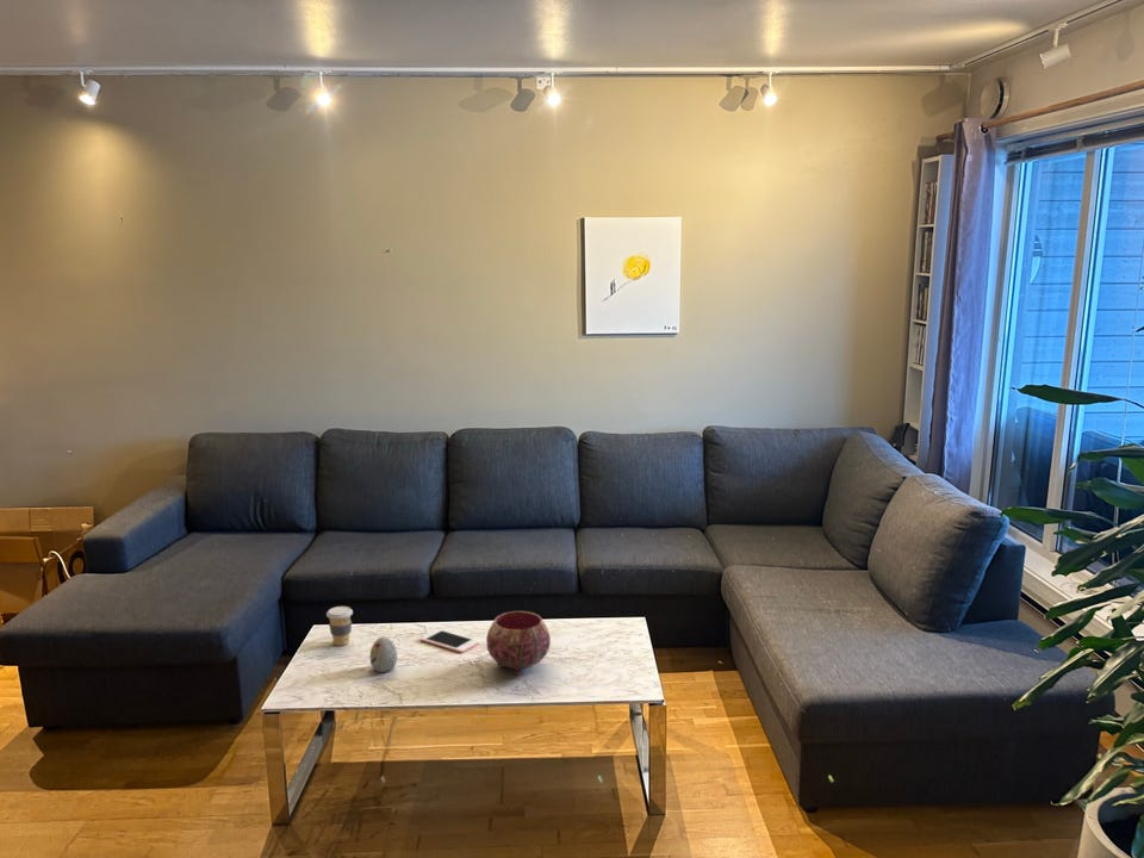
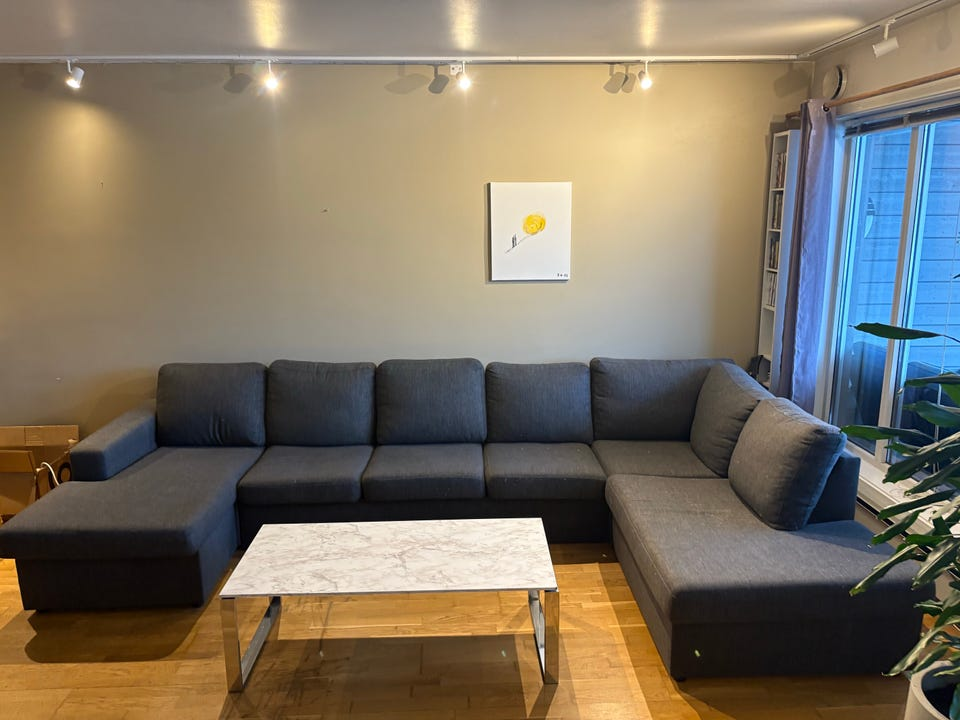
- coffee cup (340, 626)
- bowl (518, 642)
- cell phone (449, 640)
- decorative egg (383, 653)
